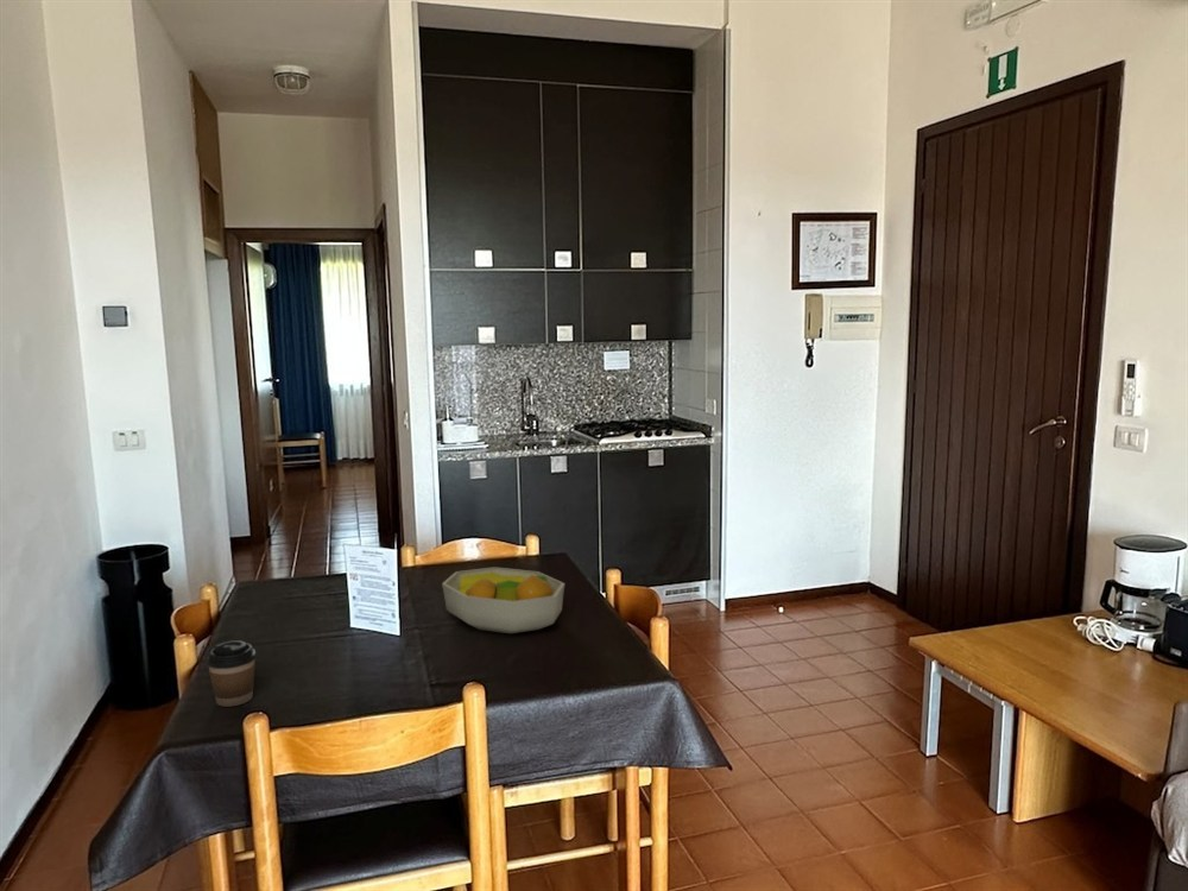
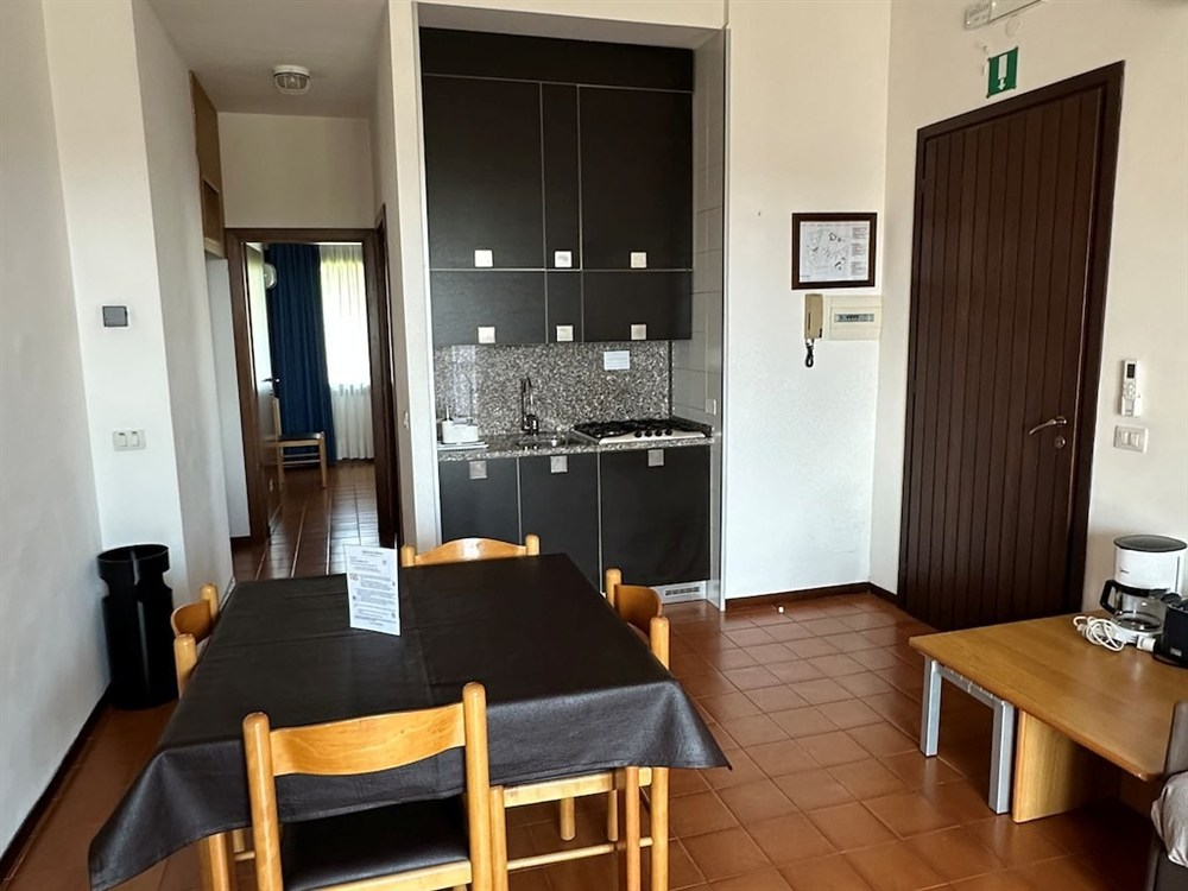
- fruit bowl (503, 593)
- coffee cup (232, 670)
